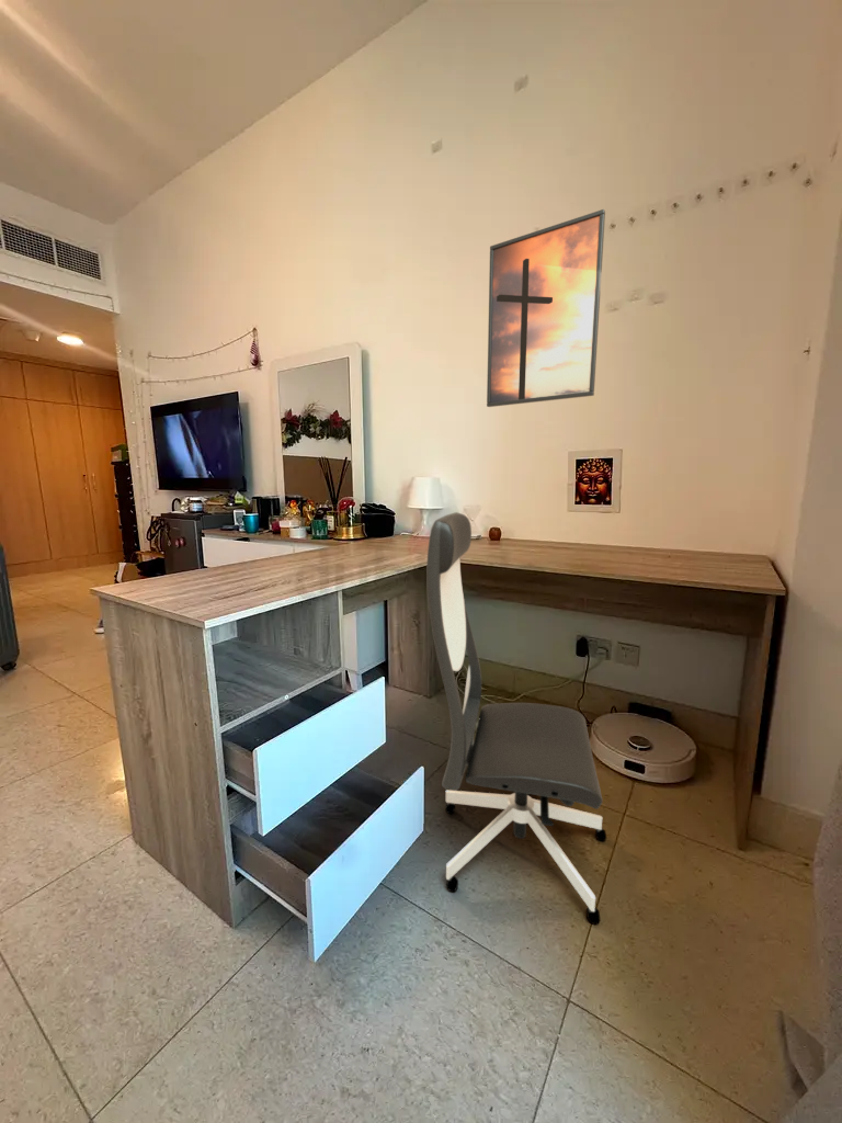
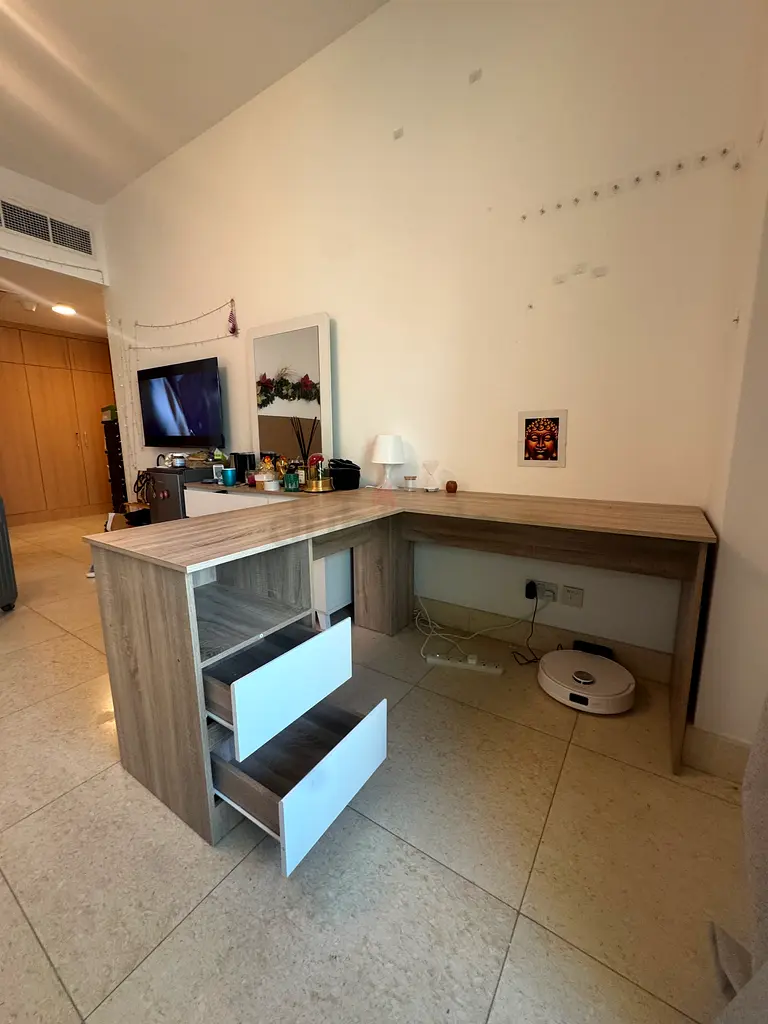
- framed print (539, 318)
- office chair (527, 703)
